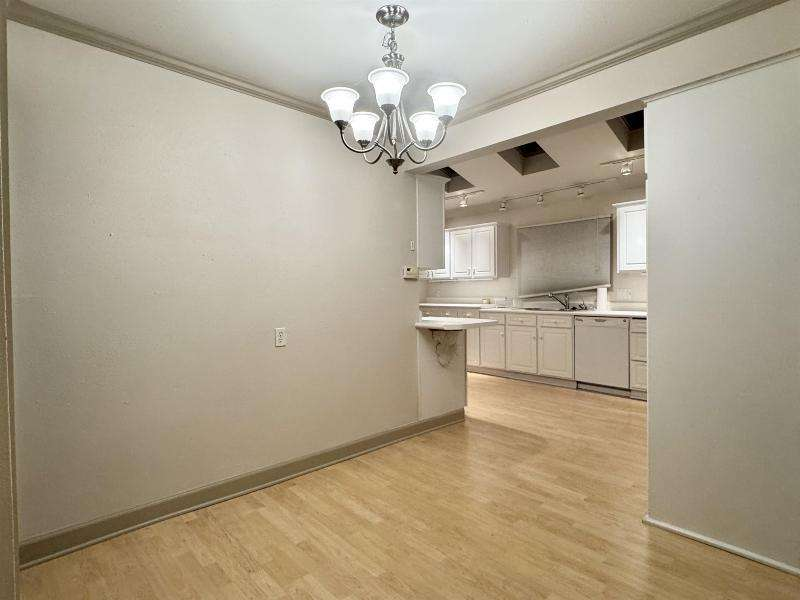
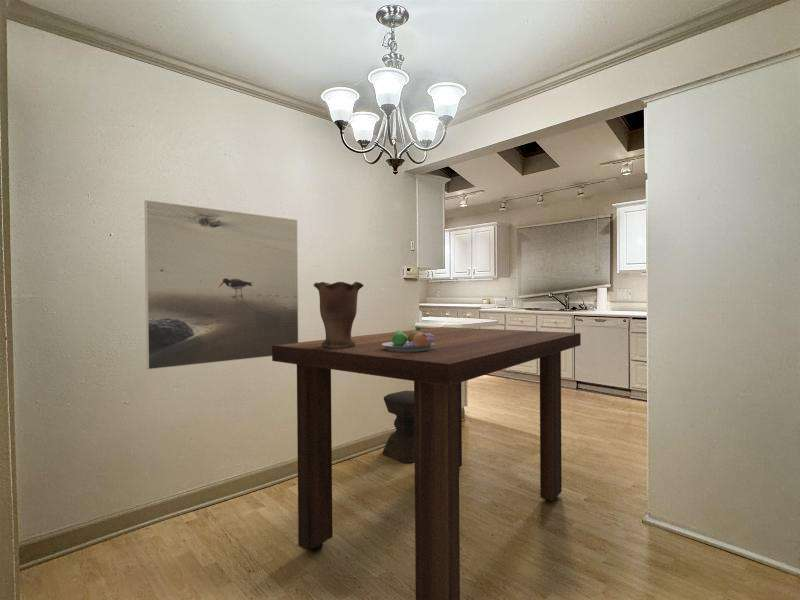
+ fruit bowl (408, 338)
+ dining table (444, 430)
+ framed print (230, 286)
+ vase (338, 313)
+ stool (408, 423)
